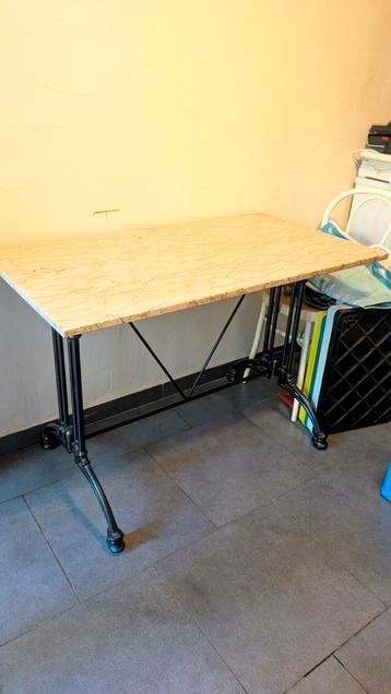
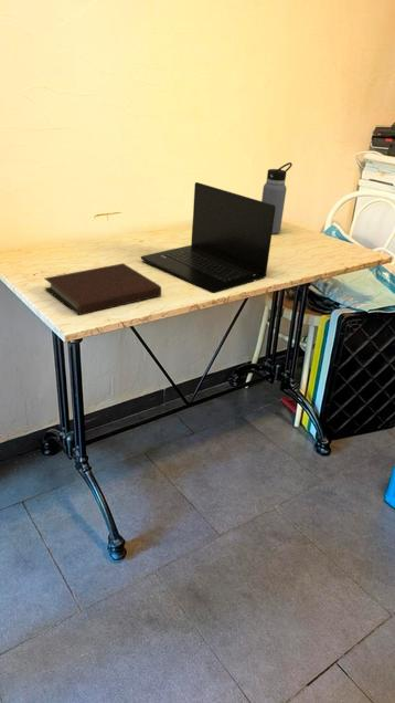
+ notebook (103, 287)
+ laptop (203, 233)
+ water bottle (274, 197)
